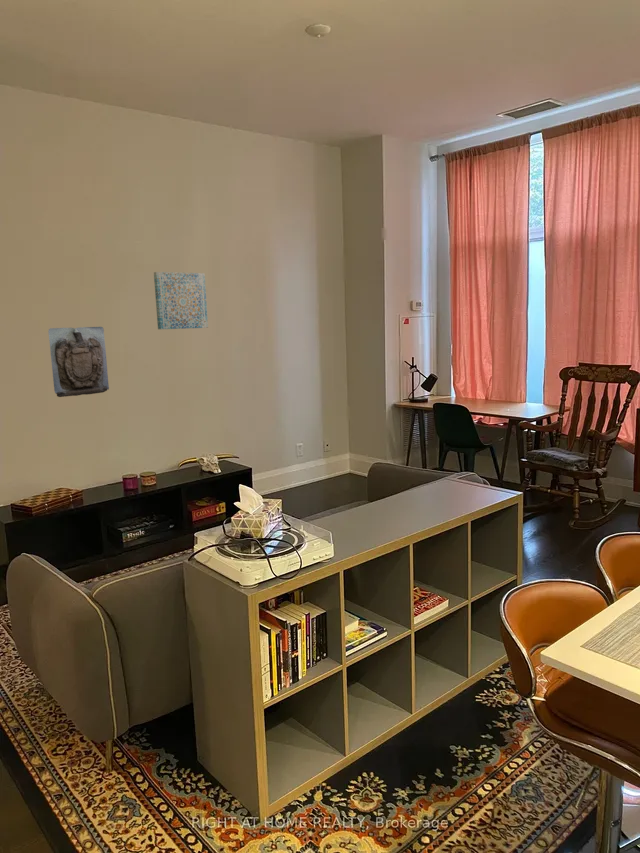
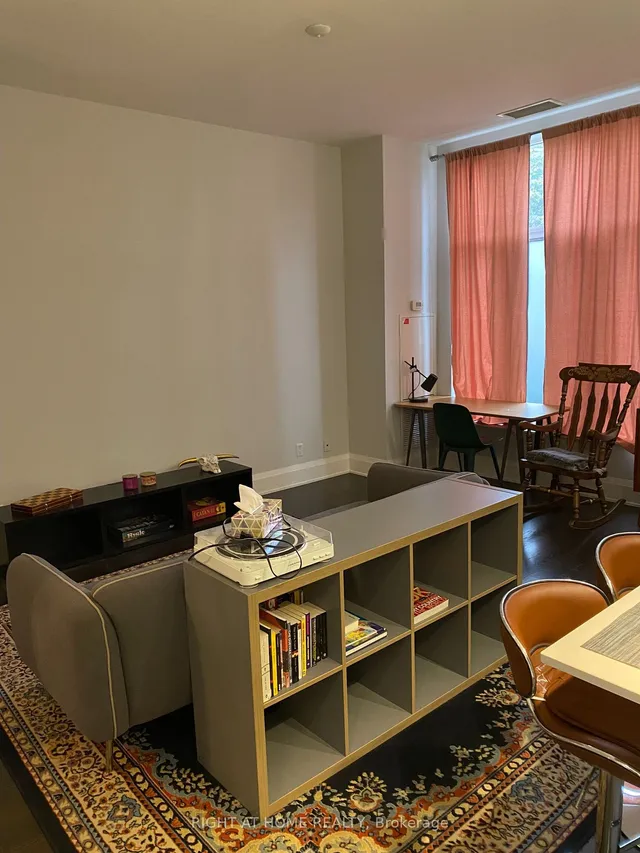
- wall art (181, 300)
- wall sculpture (80, 361)
